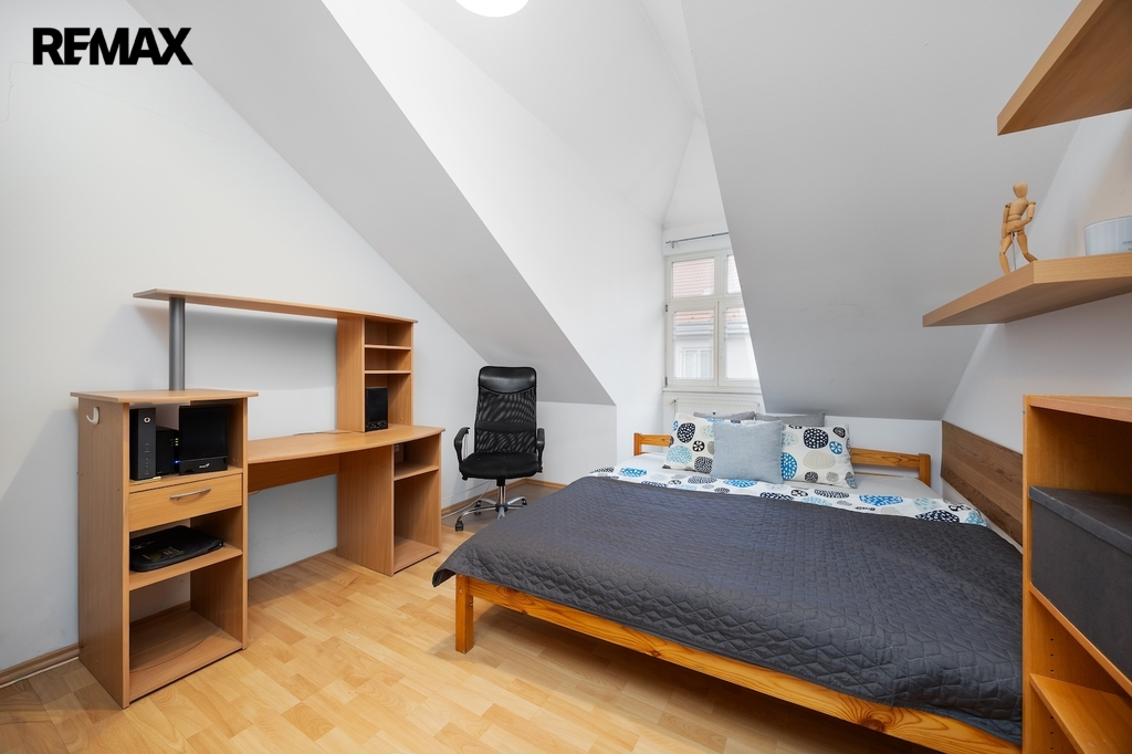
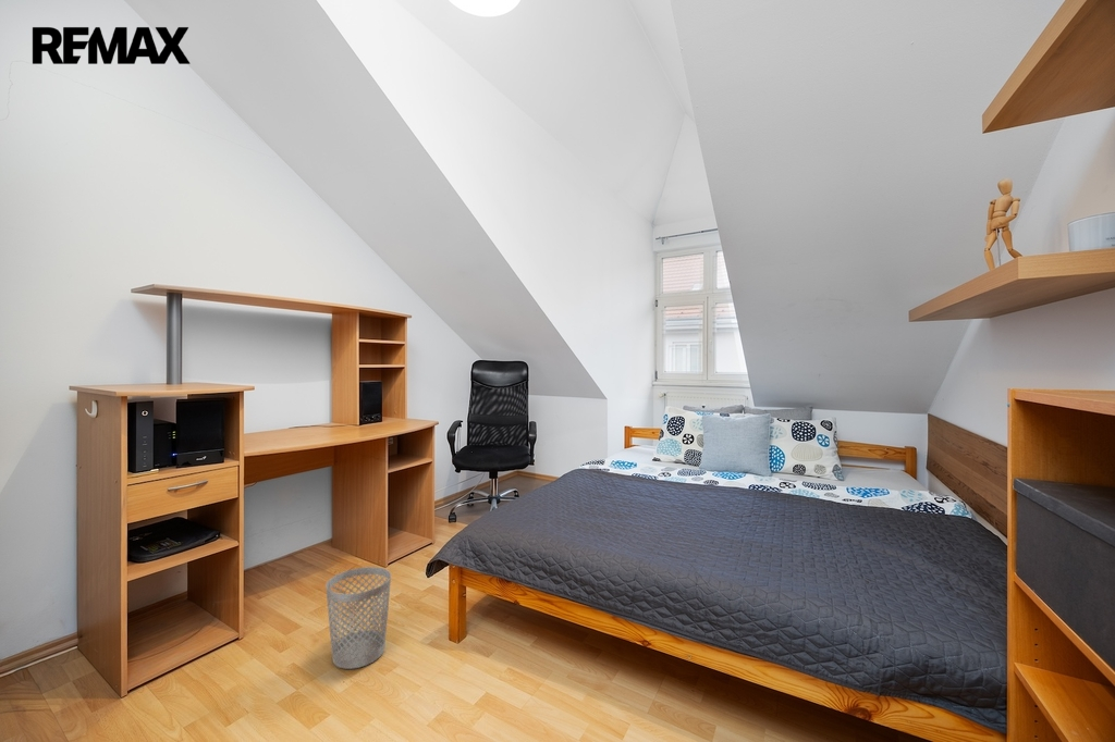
+ wastebasket (358, 616)
